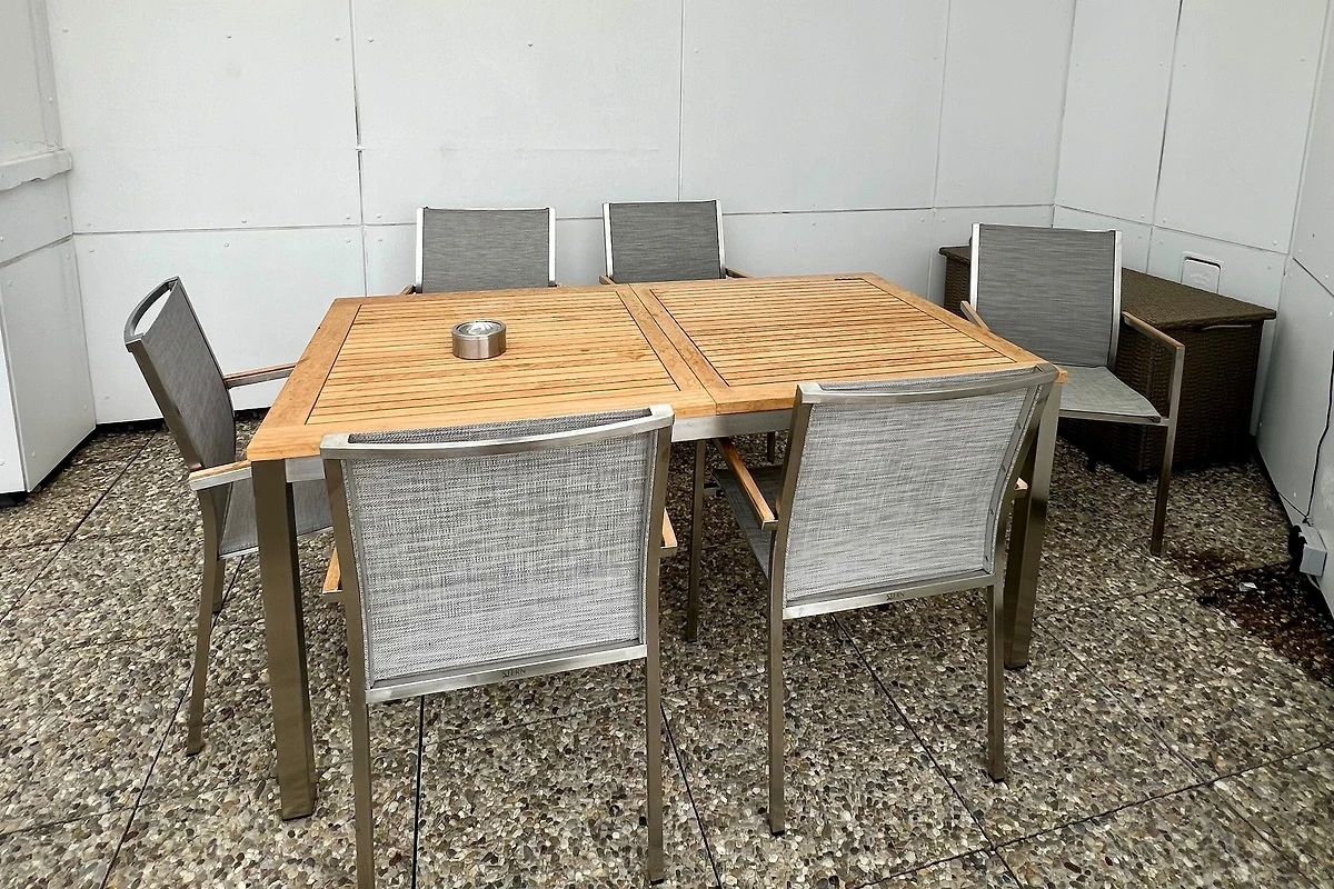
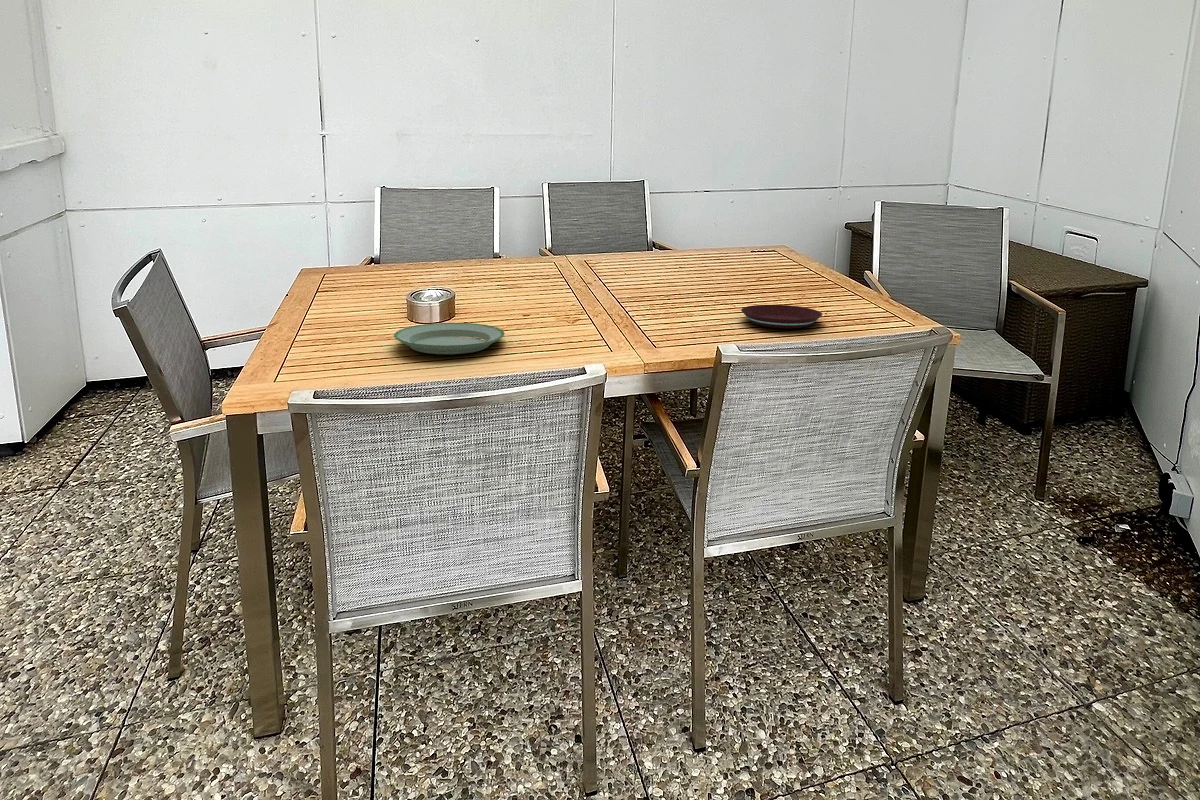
+ plate (781, 317)
+ plate (450, 339)
